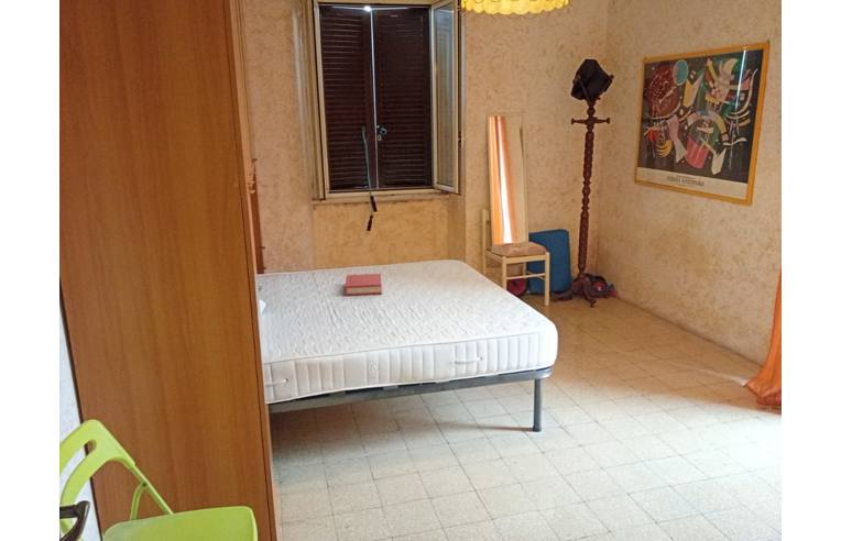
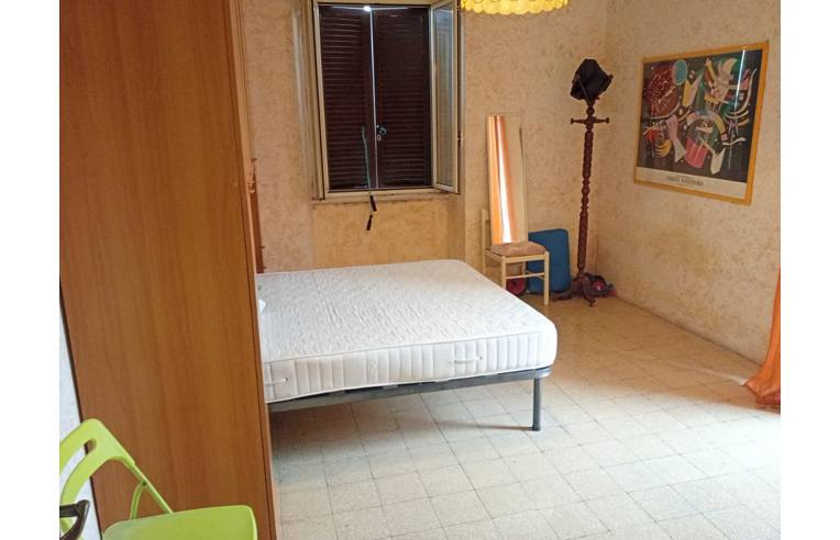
- hardback book (363, 284)
